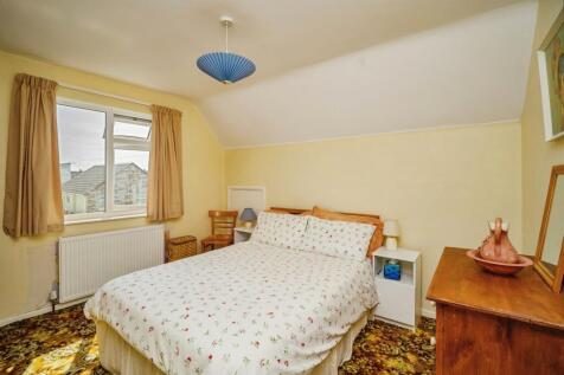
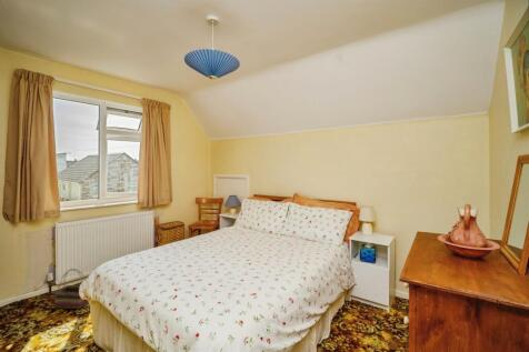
+ basket (72, 286)
